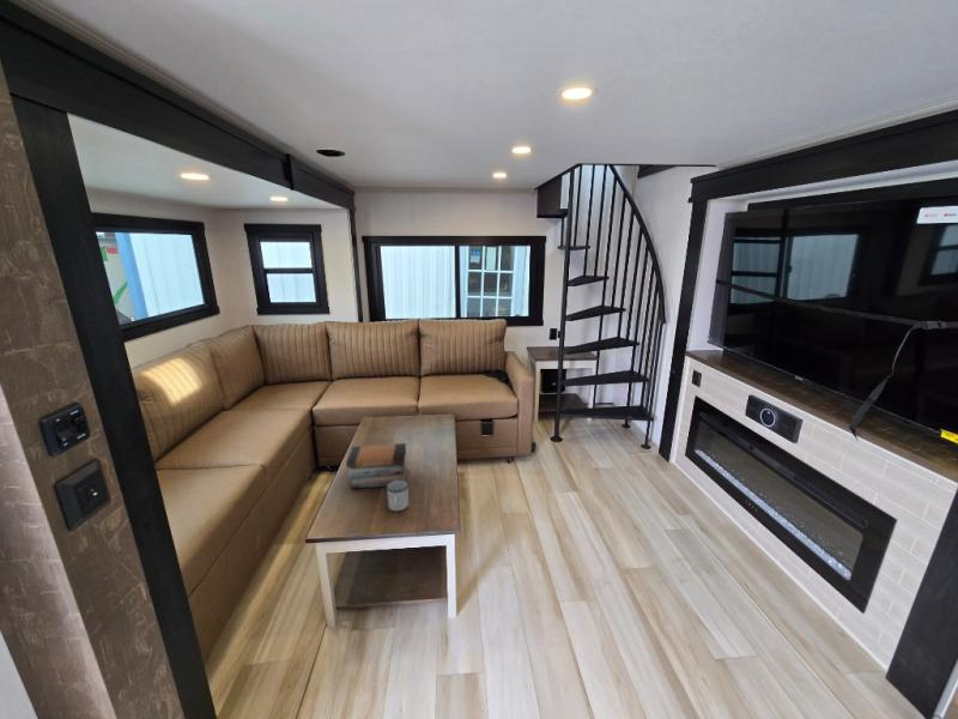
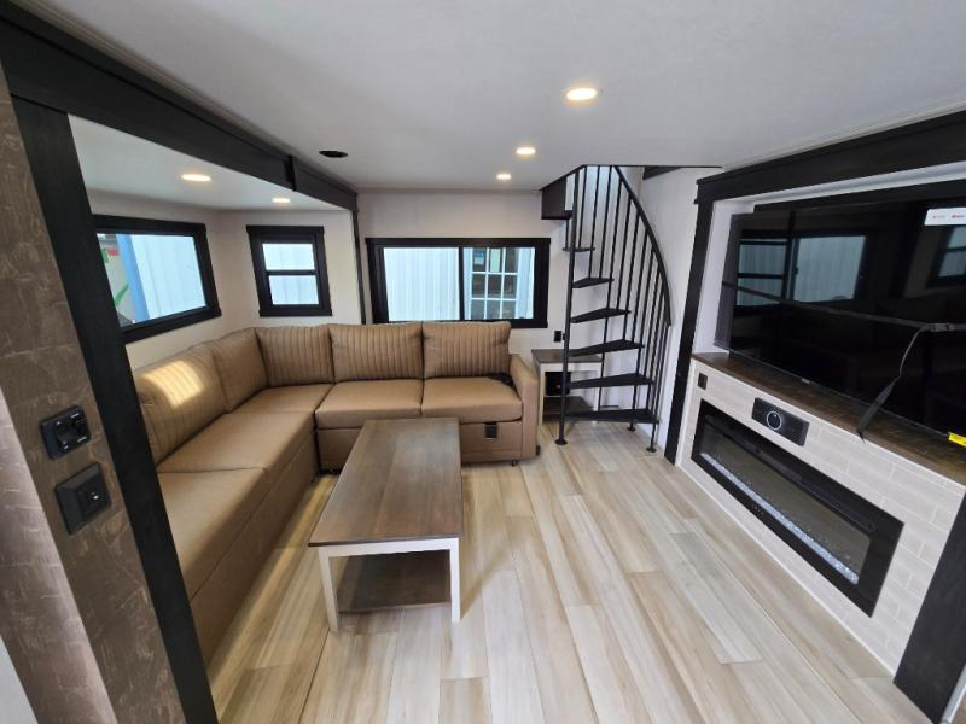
- book stack (377, 465)
- mug (396, 497)
